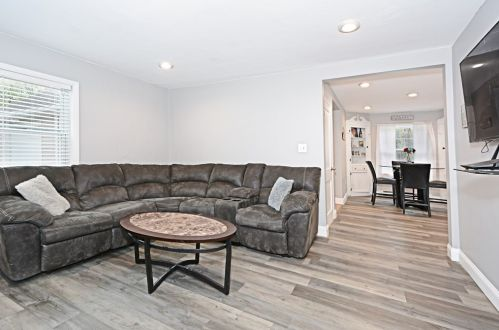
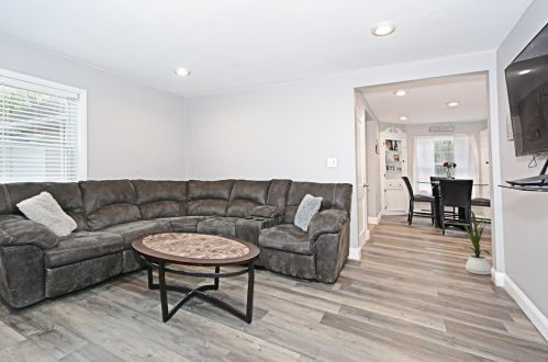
+ house plant (477, 240)
